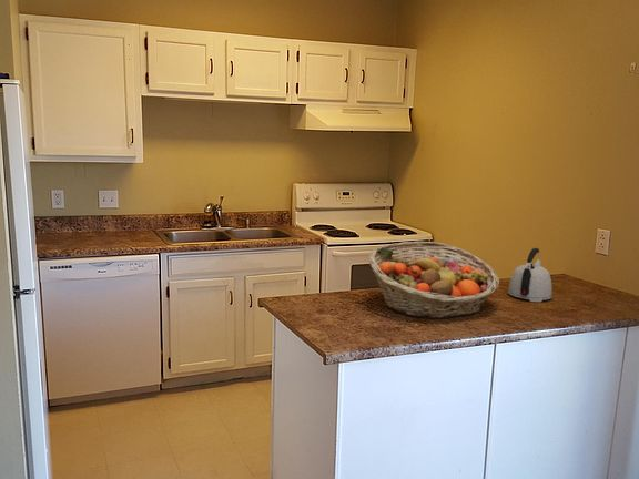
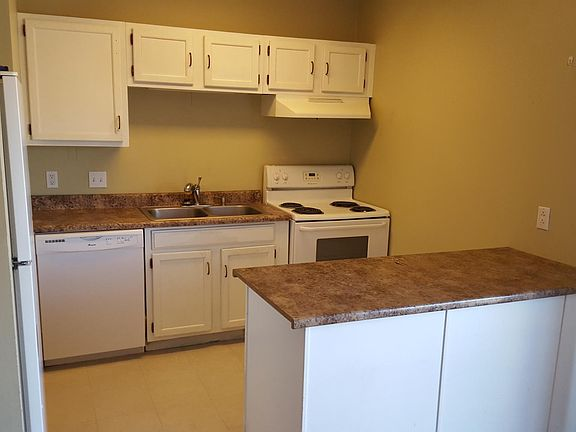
- kettle (531, 272)
- fruit basket (433, 277)
